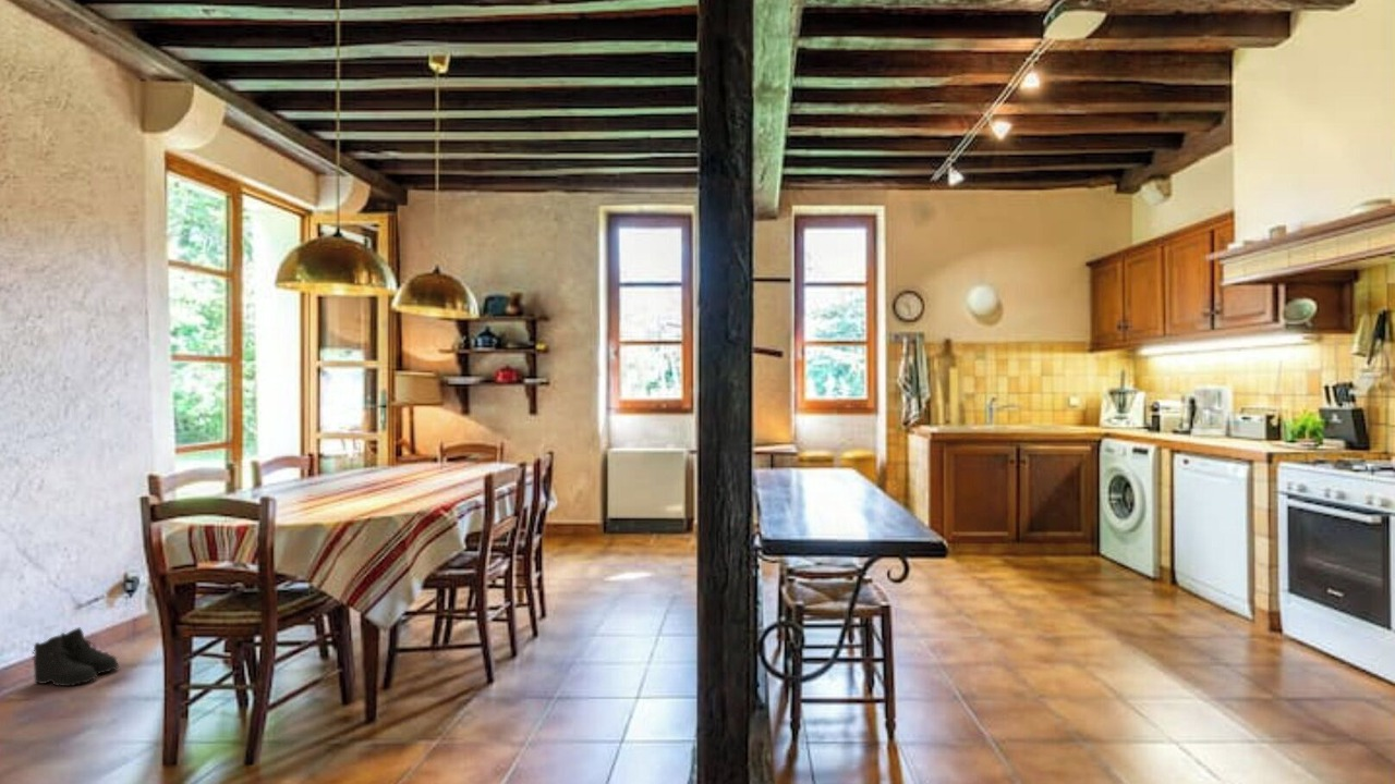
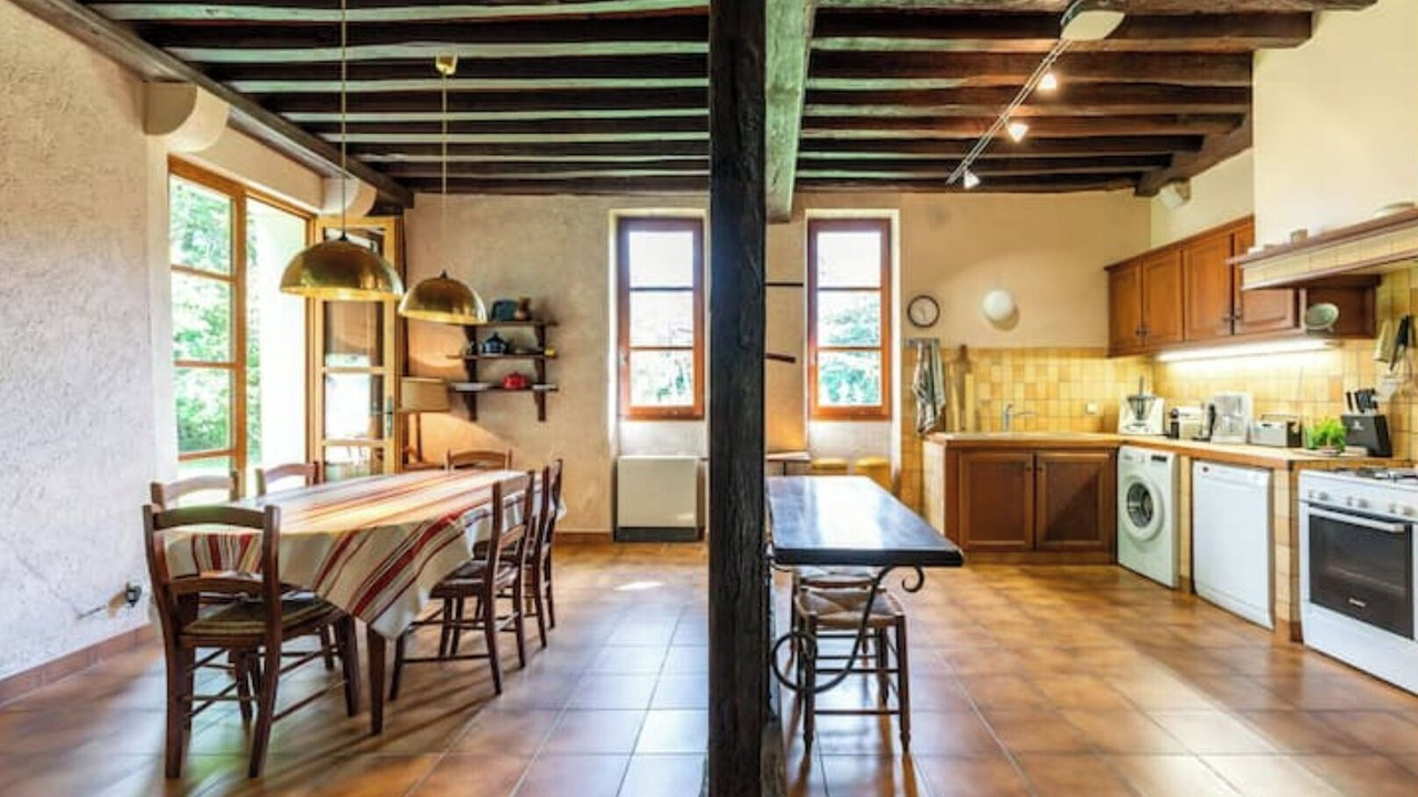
- boots (75, 653)
